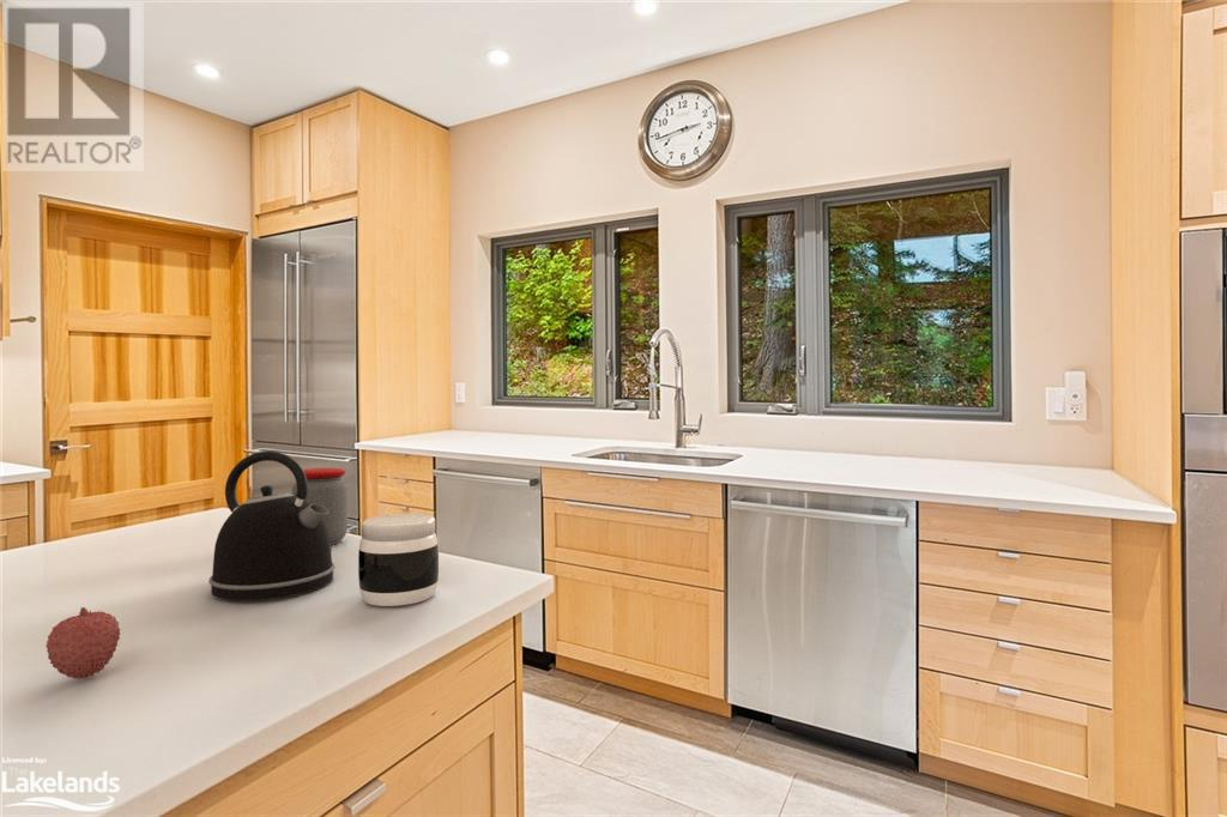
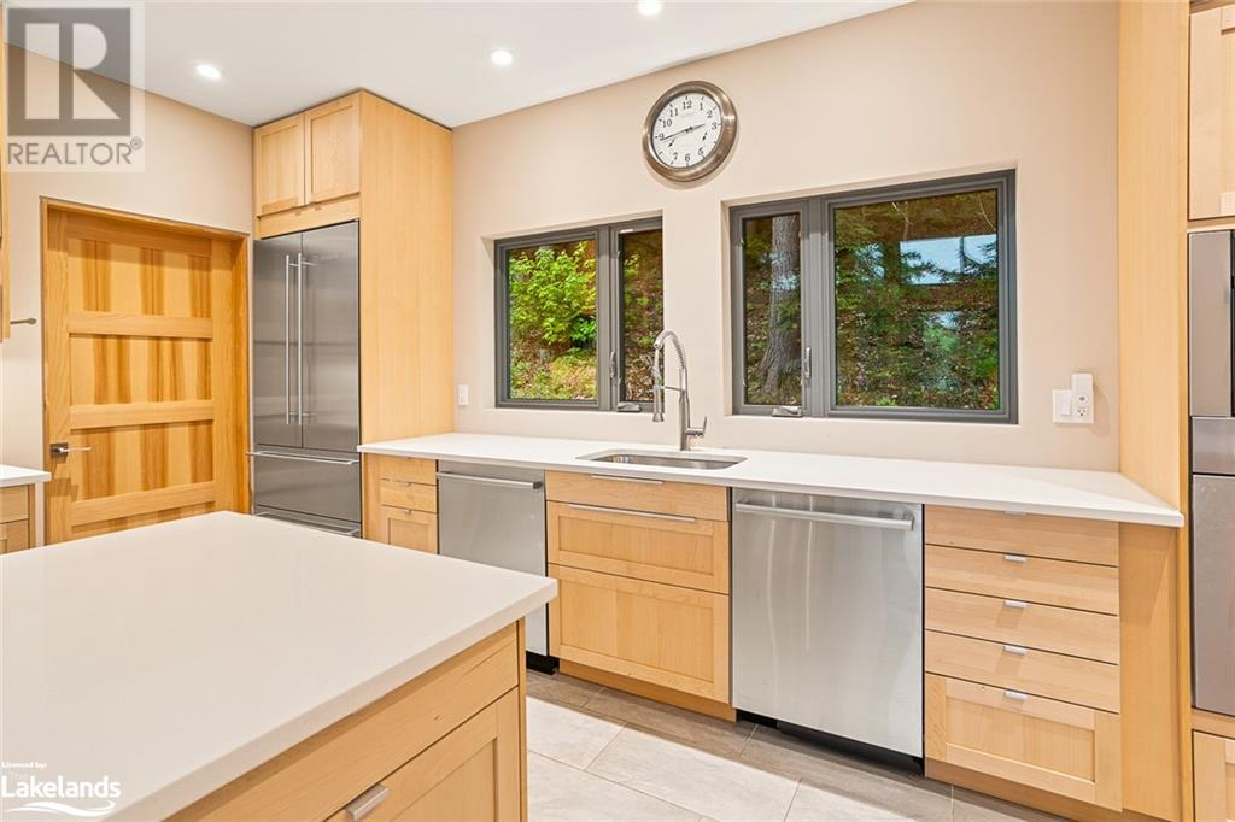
- jar (320, 504)
- fruit (84, 642)
- kettle (272, 518)
- jar (399, 557)
